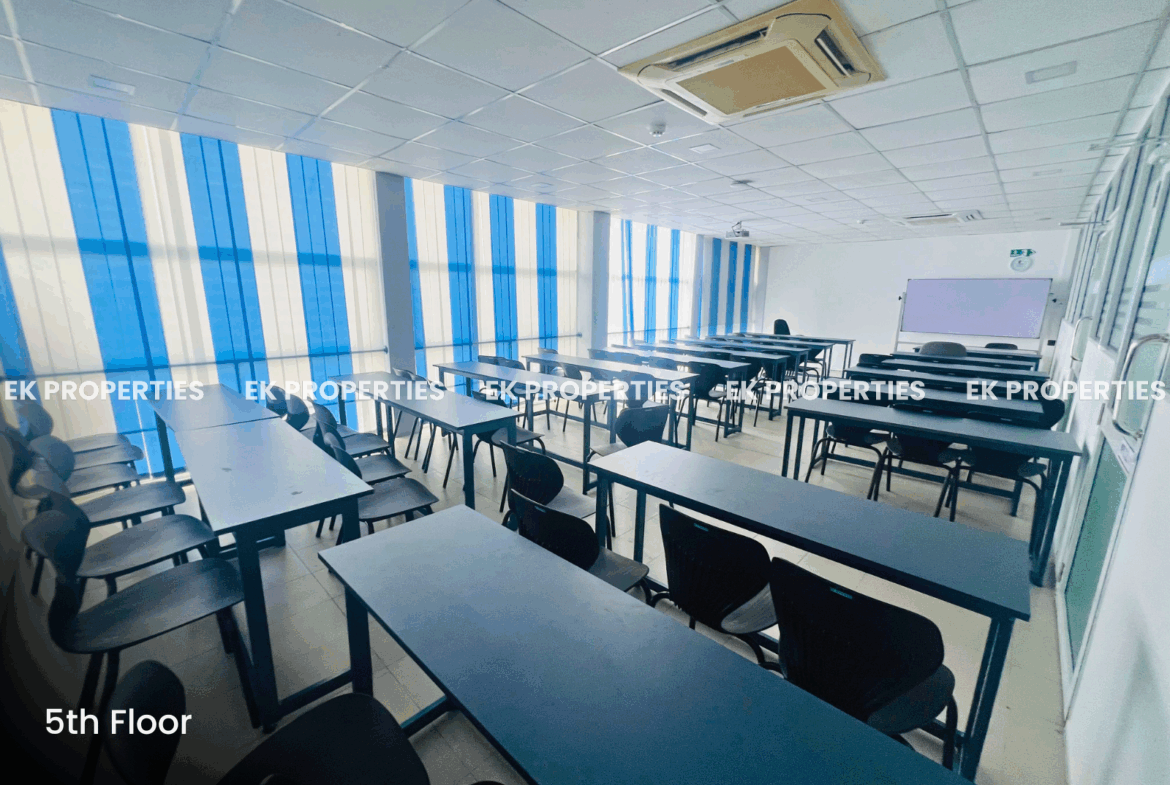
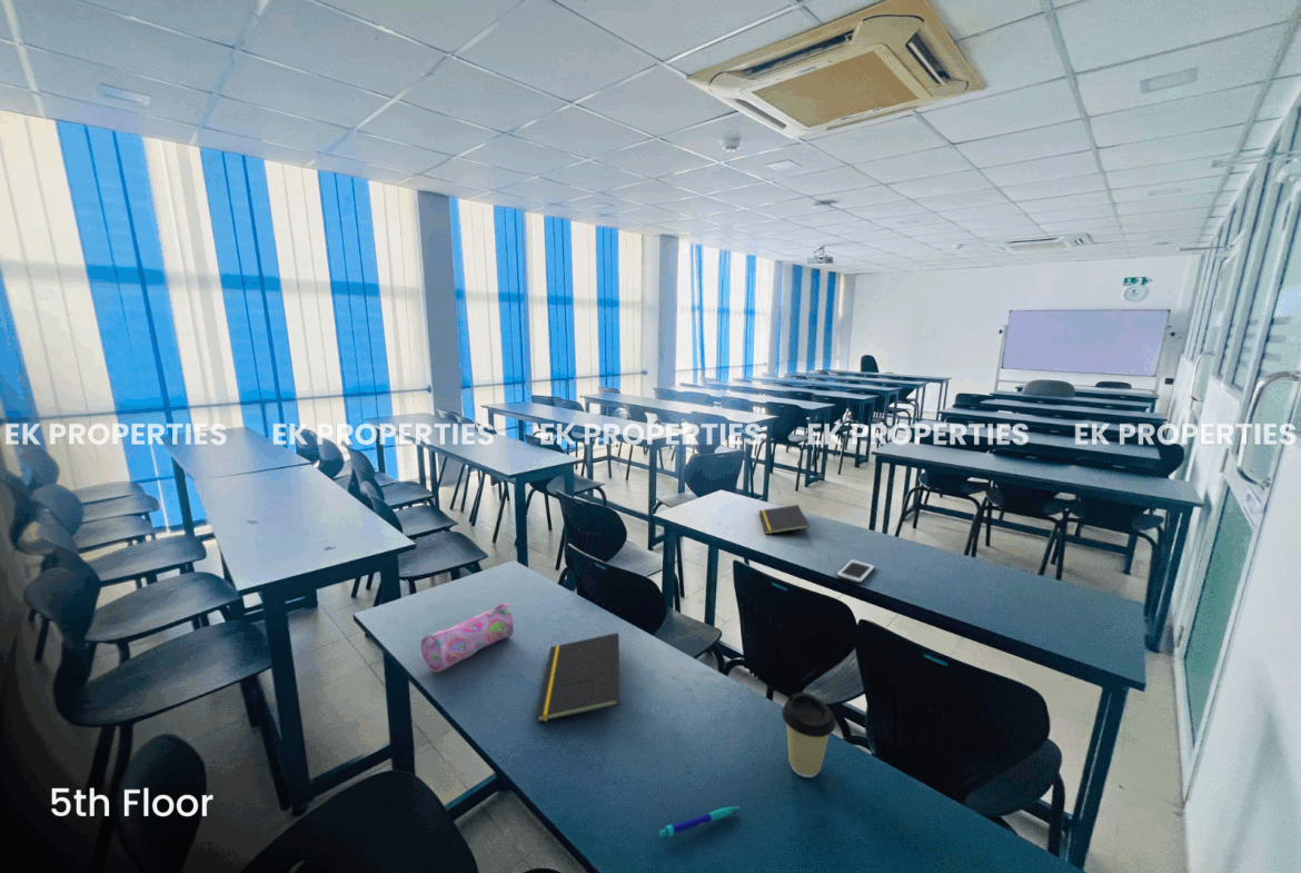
+ coffee cup (806, 736)
+ pen (701, 820)
+ notepad (782, 518)
+ pencil case (470, 634)
+ notepad (582, 673)
+ cell phone (855, 571)
